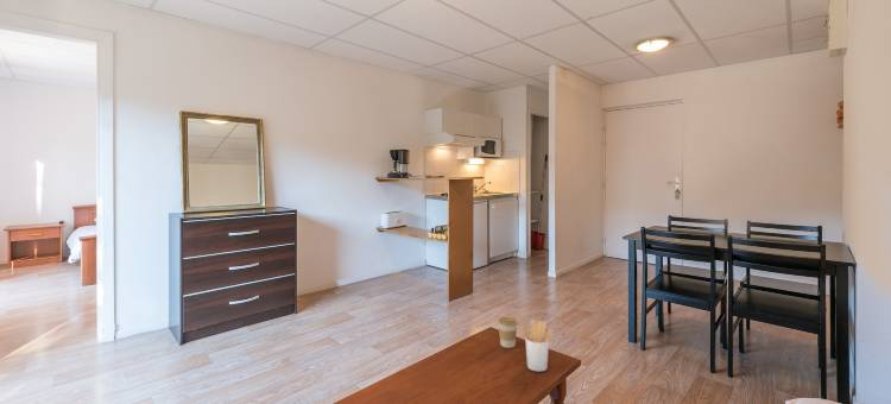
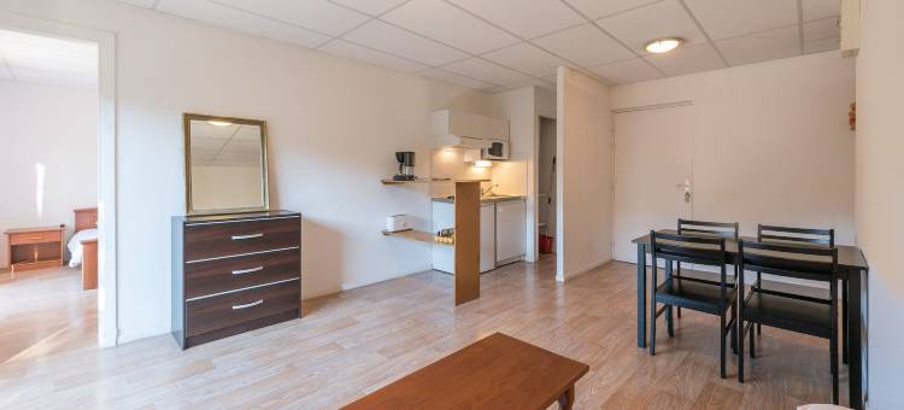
- utensil holder (537, 343)
- coffee cup (507, 330)
